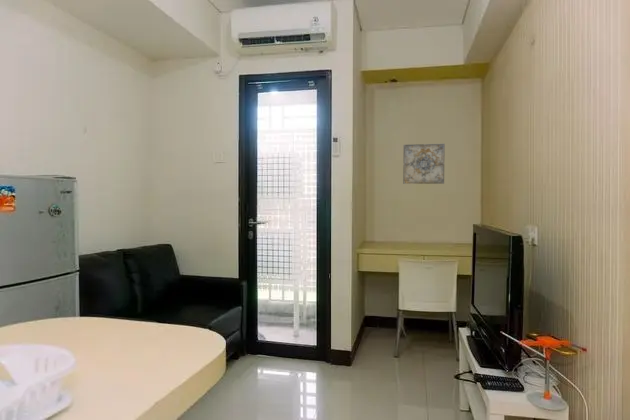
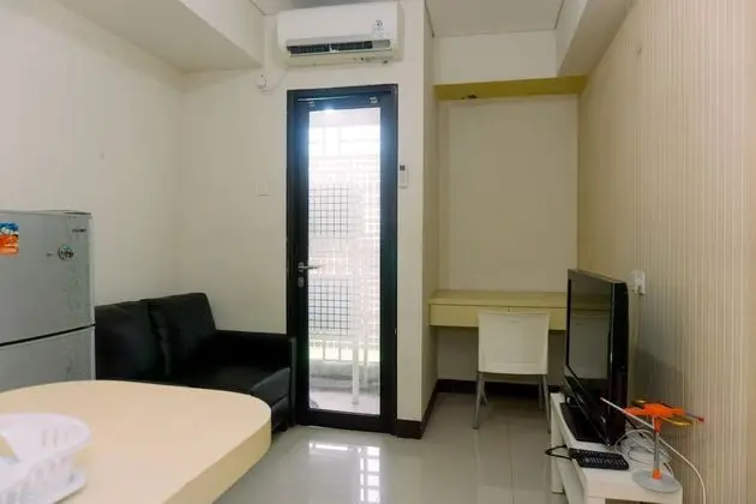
- wall art (423, 164)
